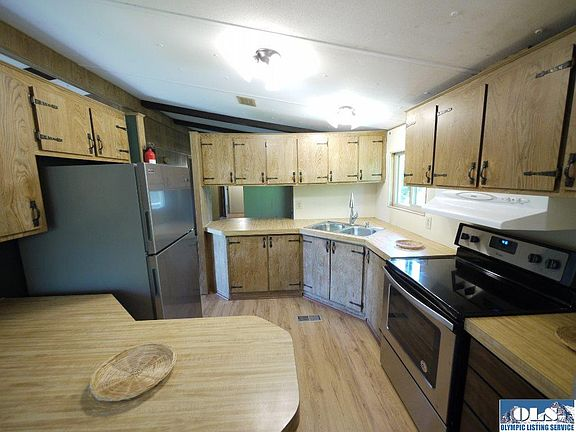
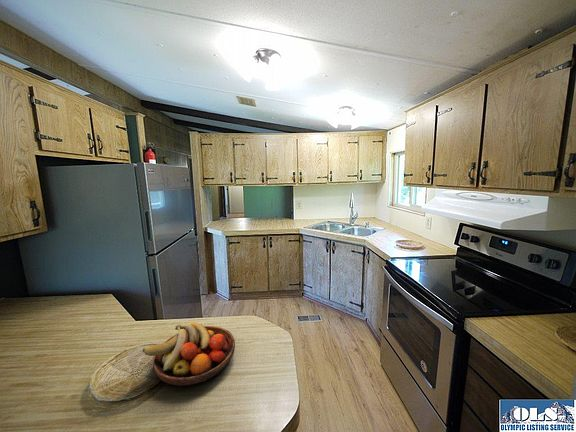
+ fruit bowl (195, 346)
